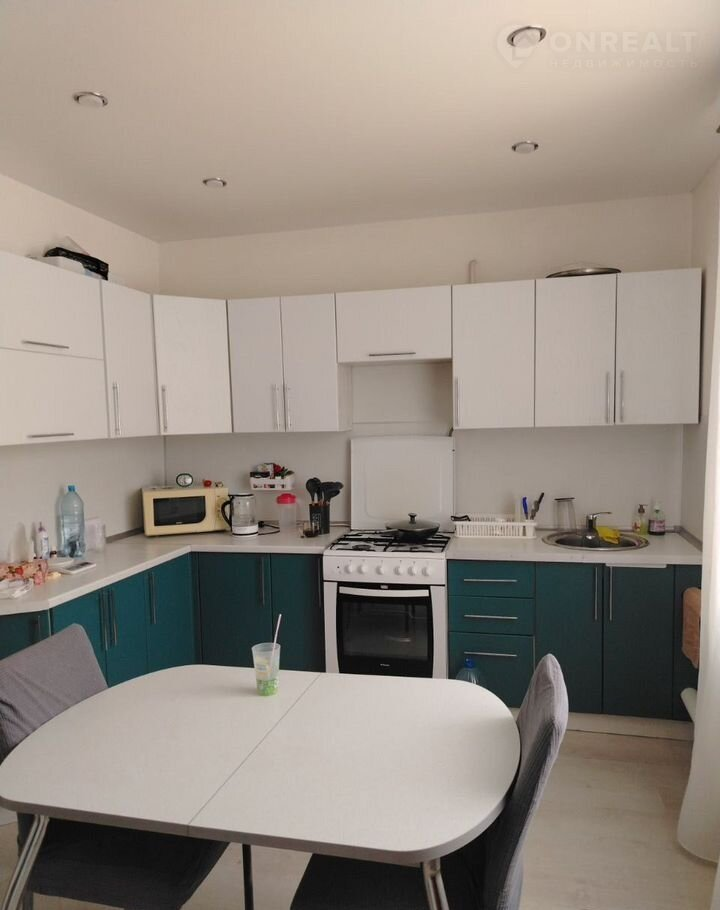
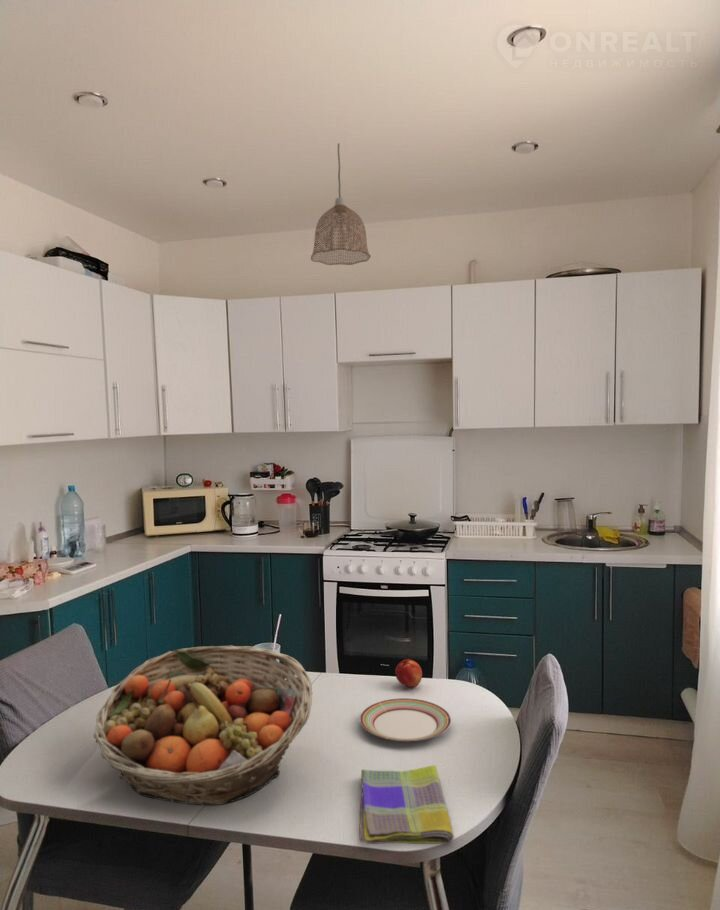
+ peach (409, 673)
+ dish towel (403, 802)
+ plate (405, 721)
+ fruit basket (206, 719)
+ pendant lamp (339, 201)
